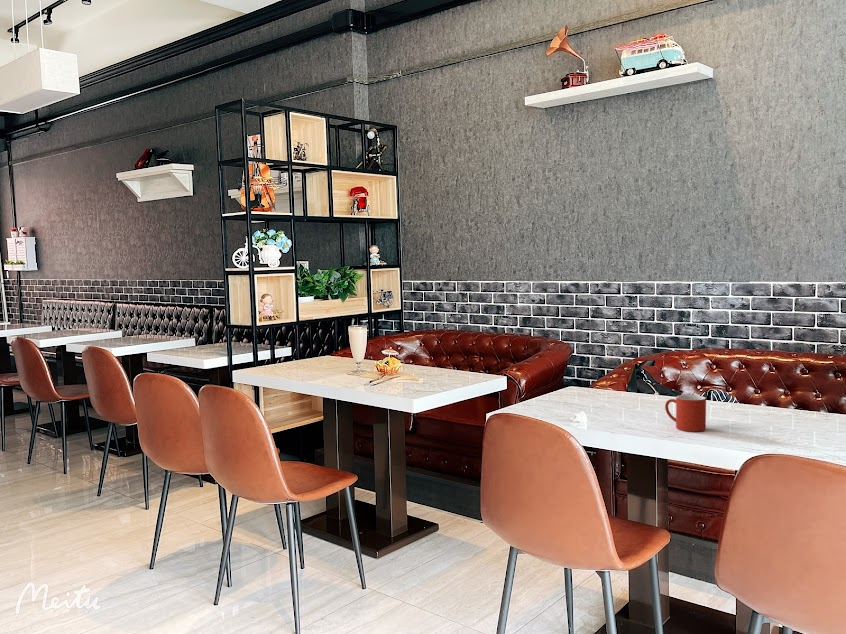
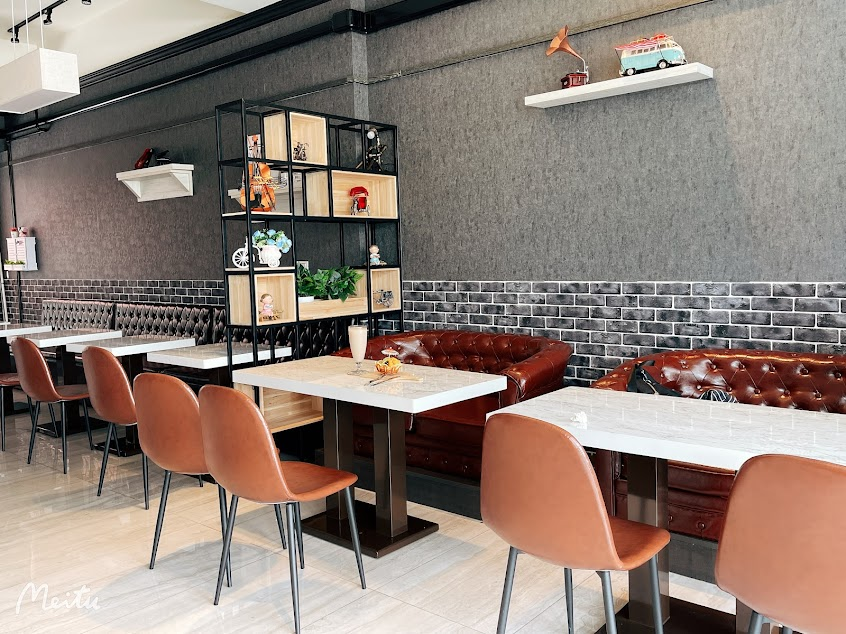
- mug (684, 412)
